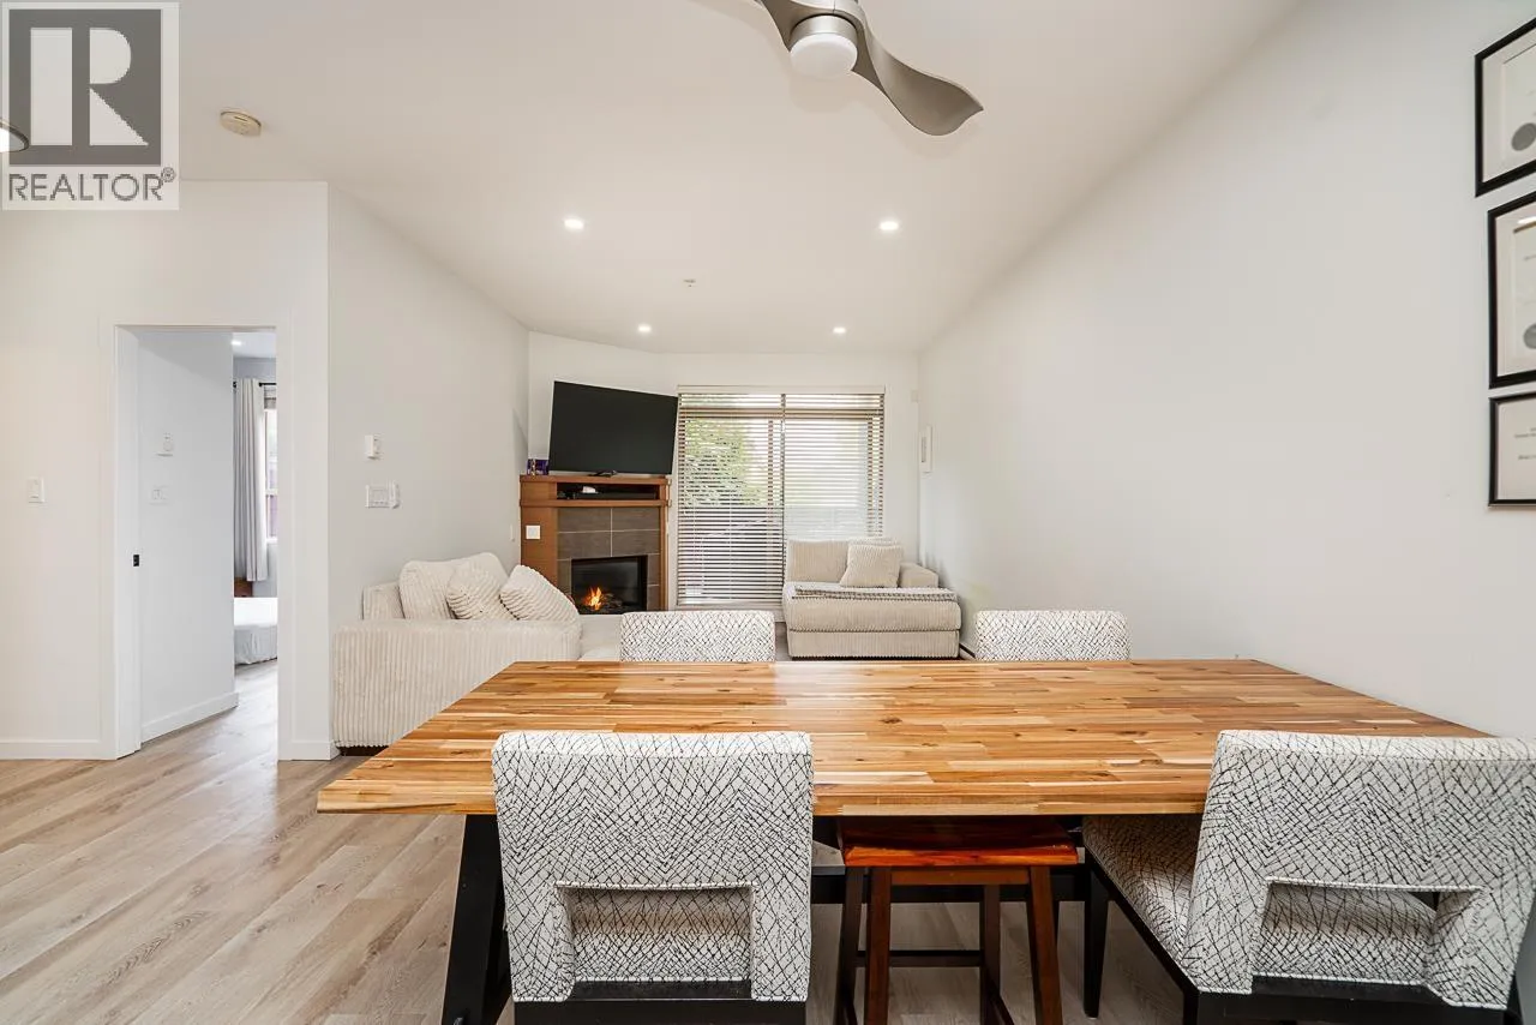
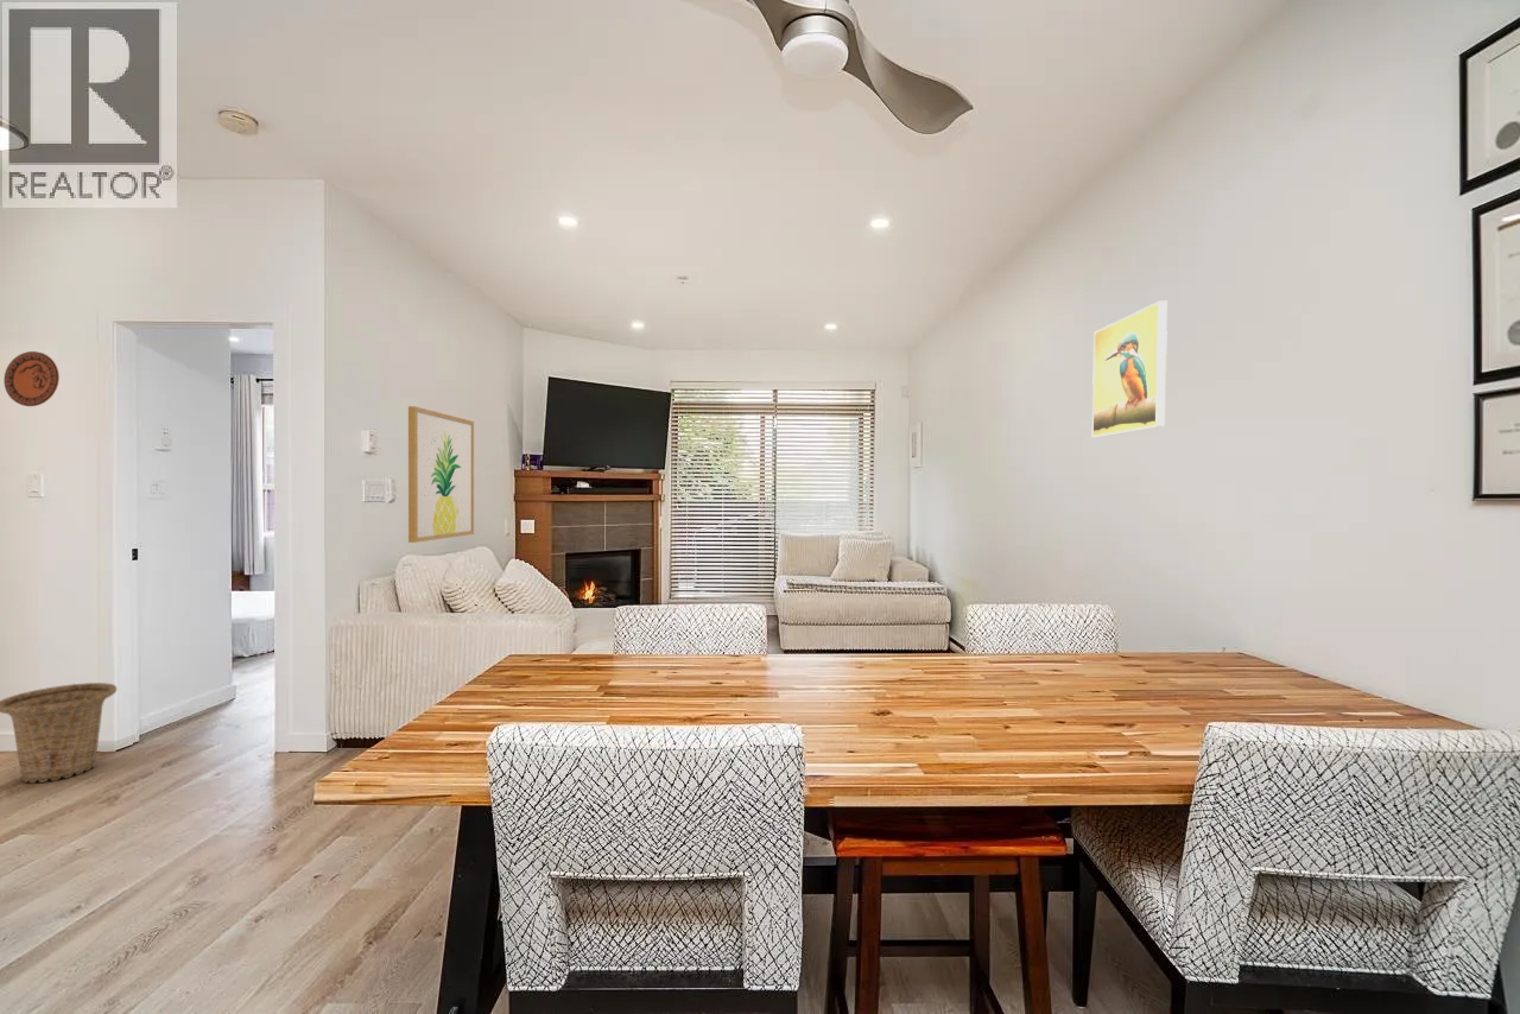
+ decorative plate (32, 379)
+ wall art (444, 476)
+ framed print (1126, 374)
+ basket (58, 733)
